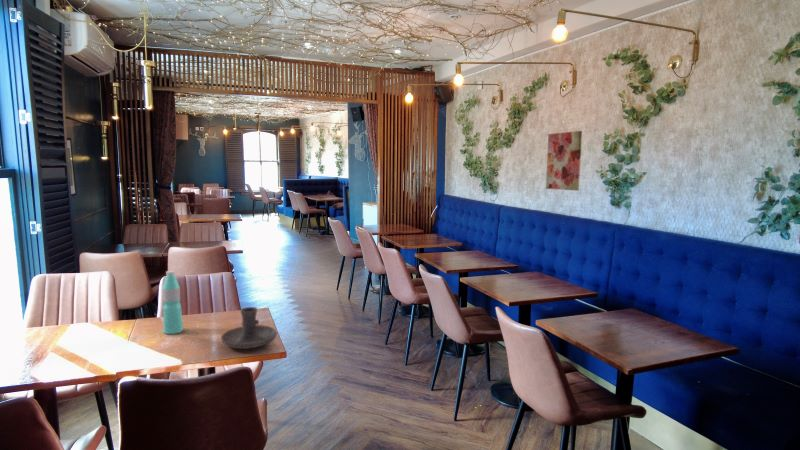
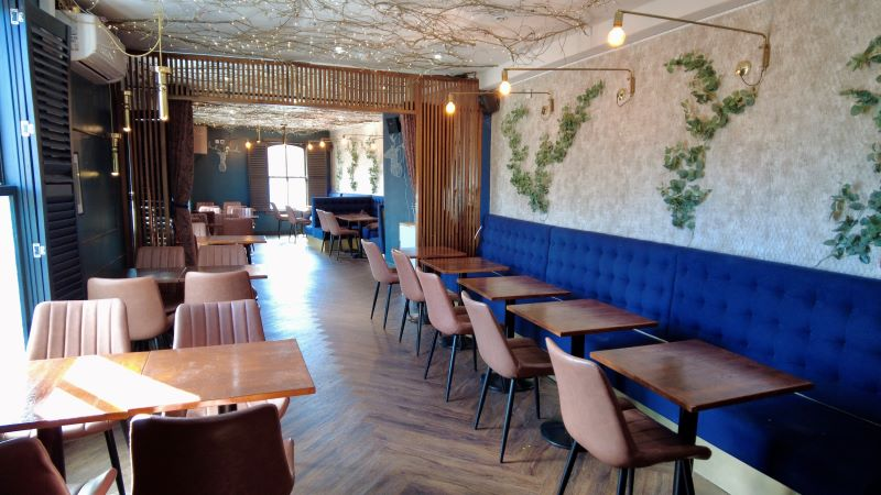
- water bottle (171, 301)
- candle holder (248, 324)
- wall art (562, 161)
